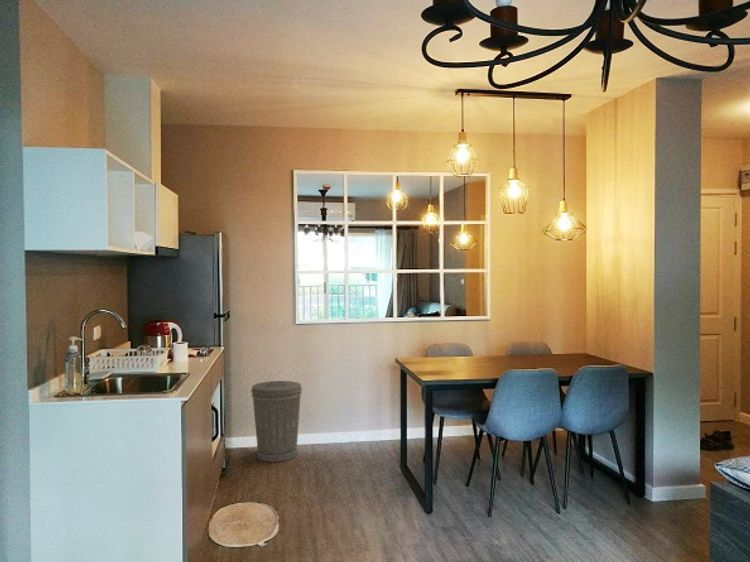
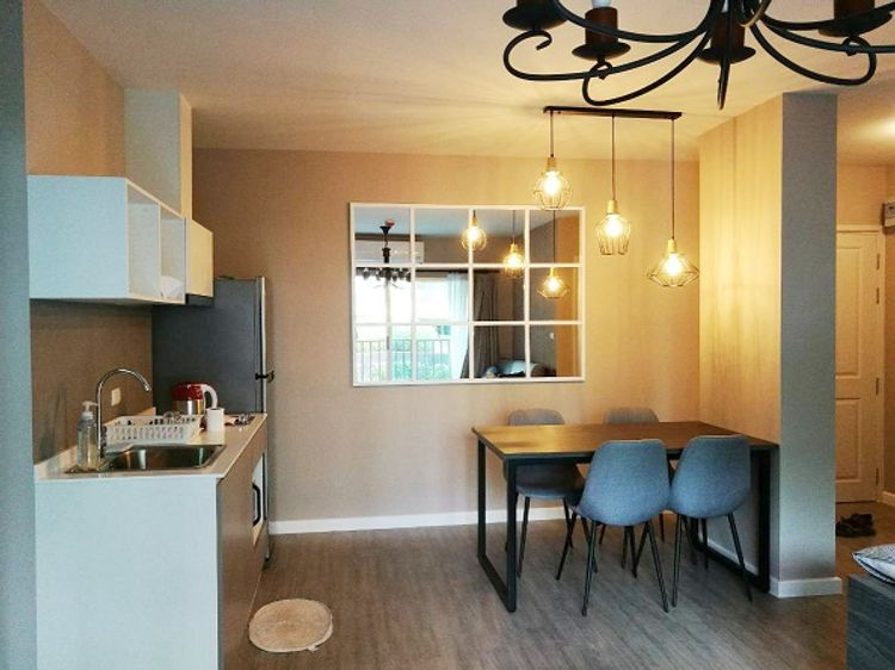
- trash can (277, 418)
